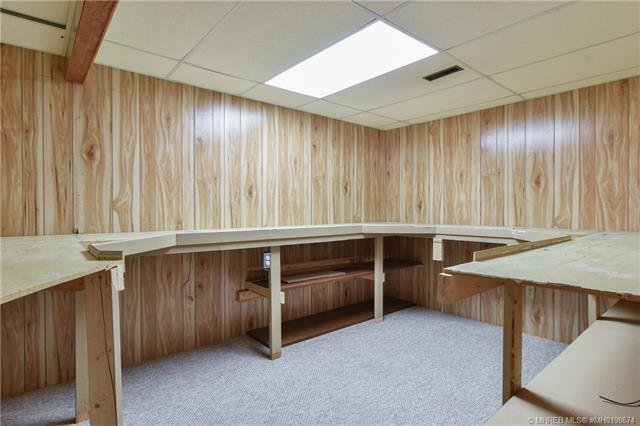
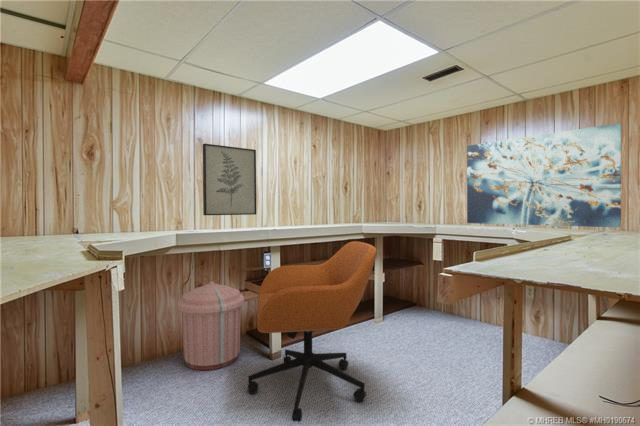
+ office chair (308, 316)
+ wall art (230, 181)
+ trash can (212, 320)
+ wall art (533, 180)
